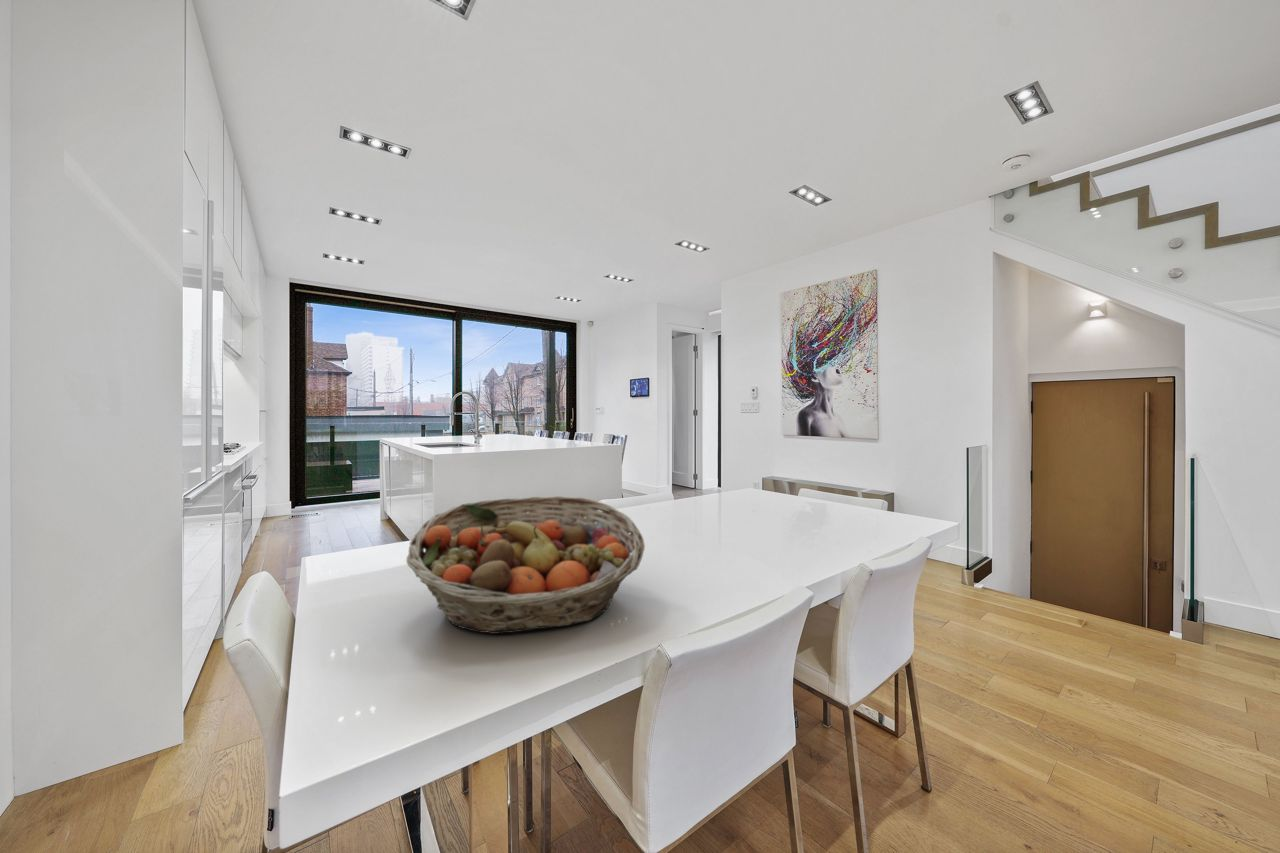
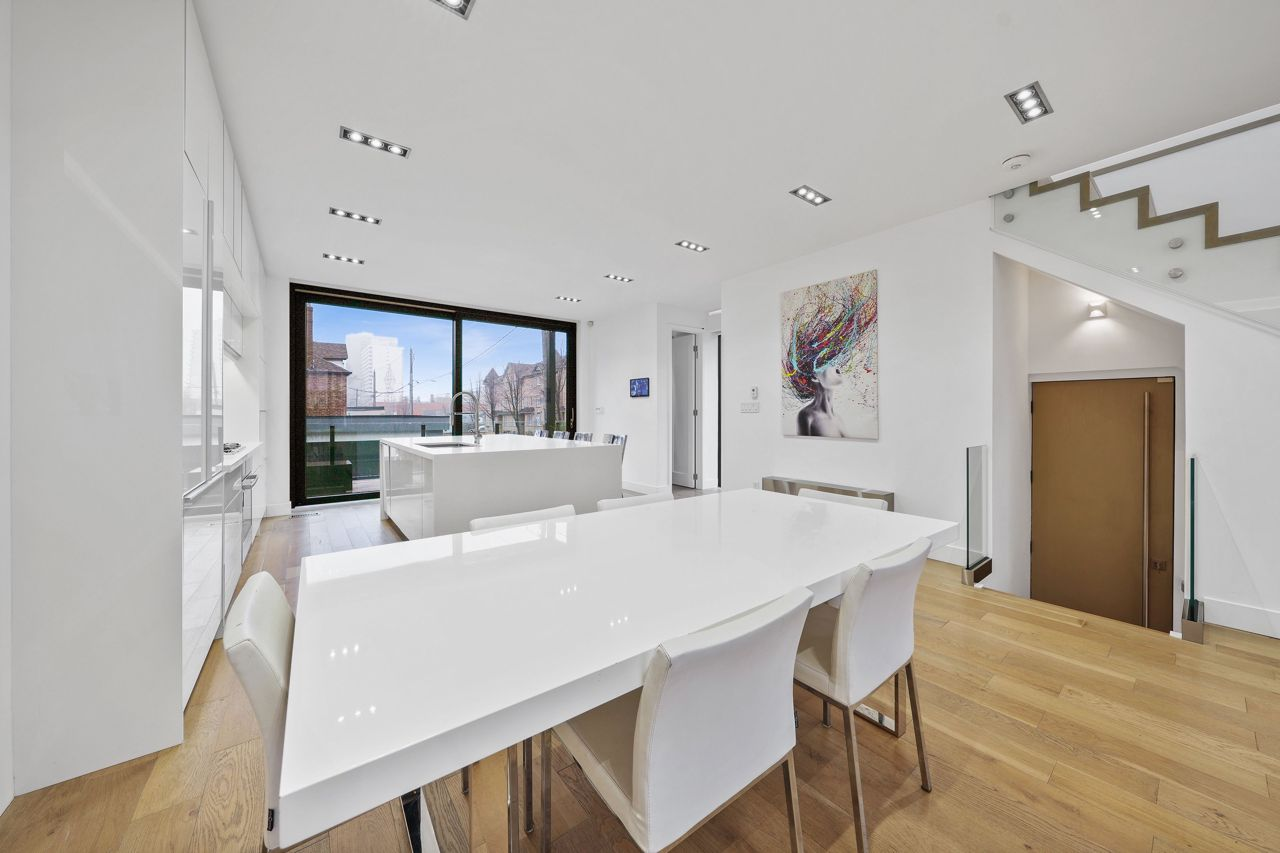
- fruit basket (531, 555)
